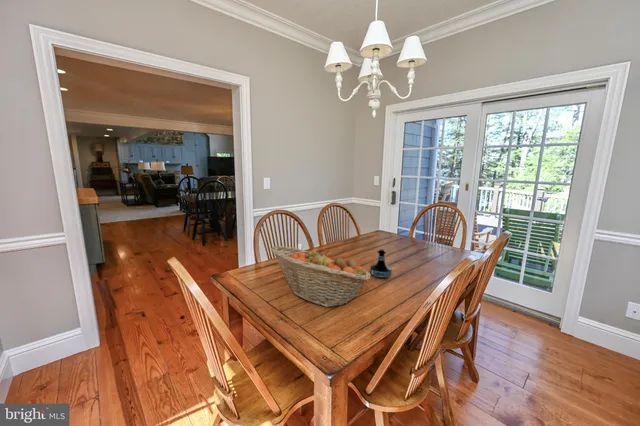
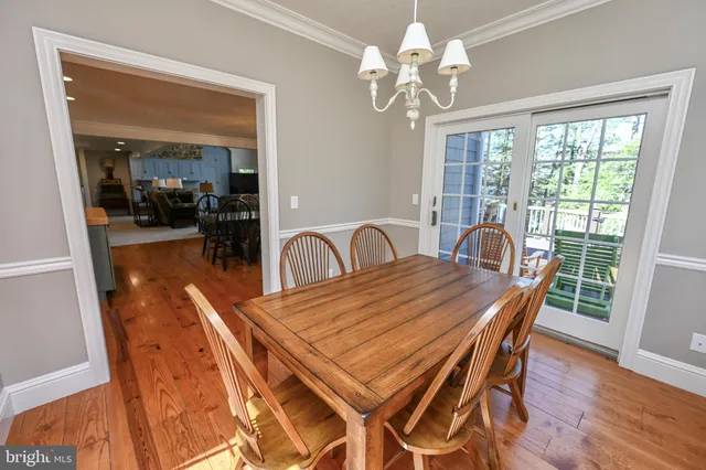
- tequila bottle (381, 262)
- fruit basket (318, 269)
